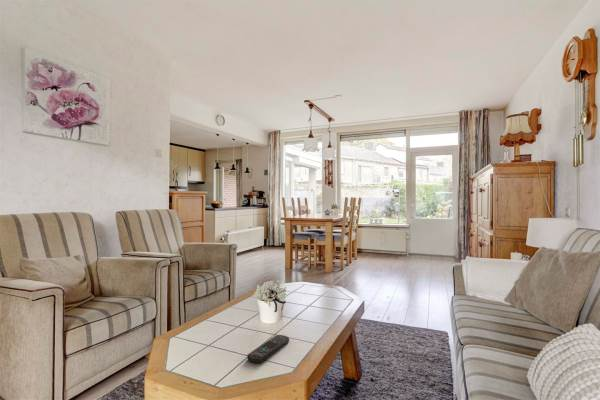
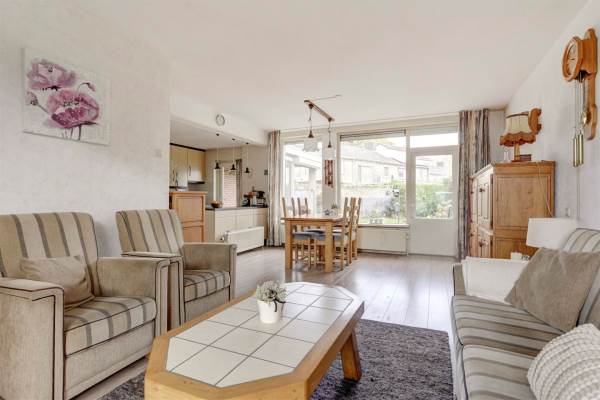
- remote control (269, 347)
